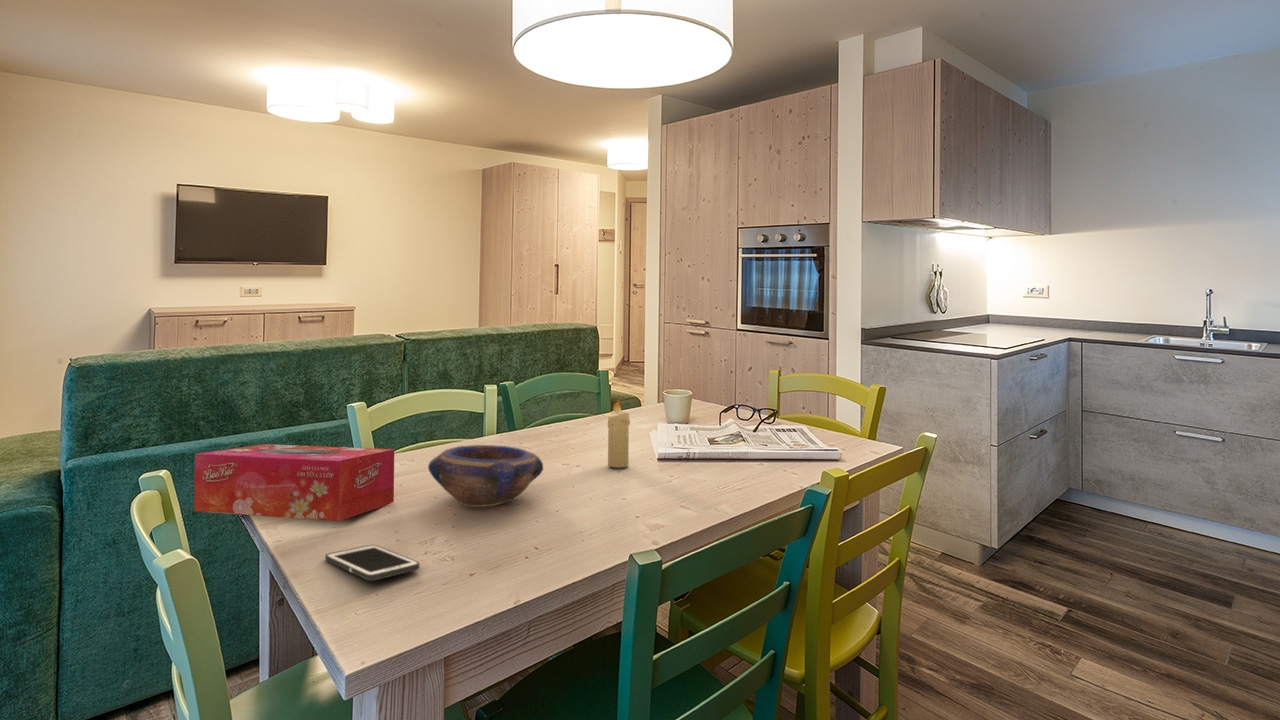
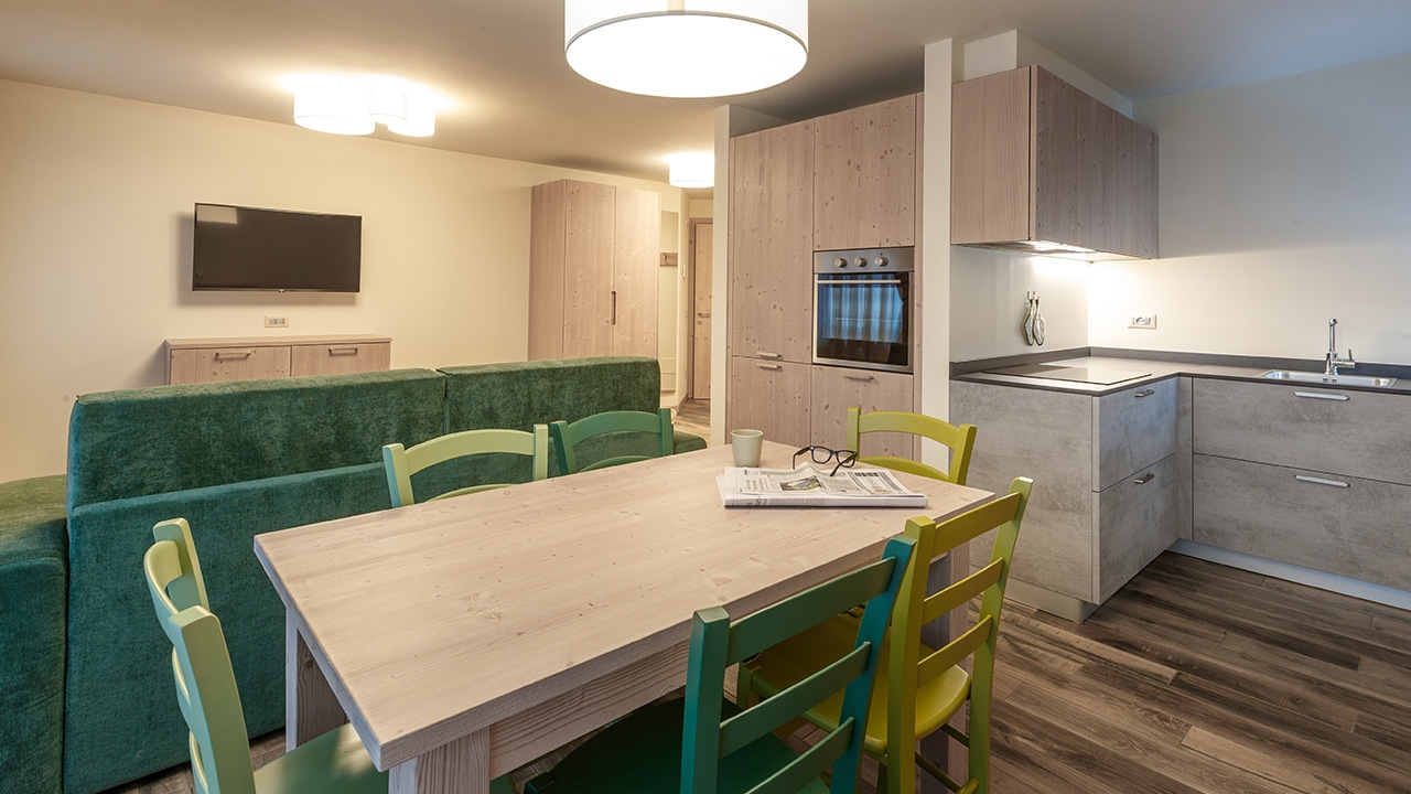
- candle (618, 432)
- cell phone (371, 561)
- tissue box (297, 479)
- bowl (487, 476)
